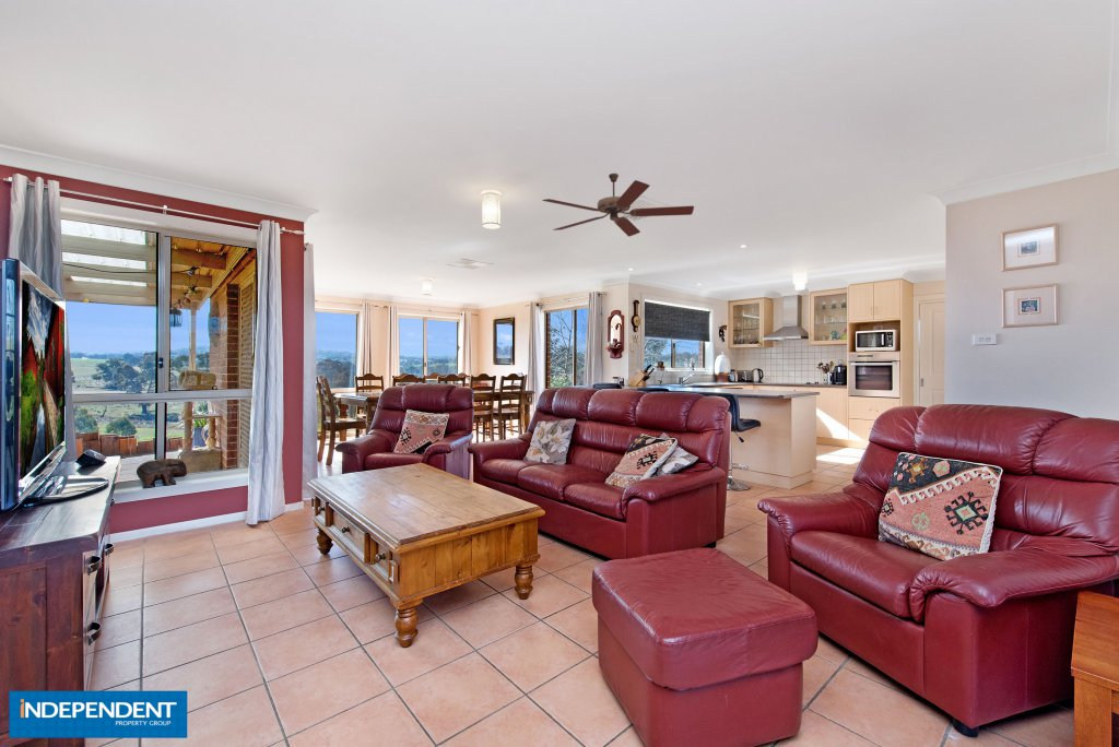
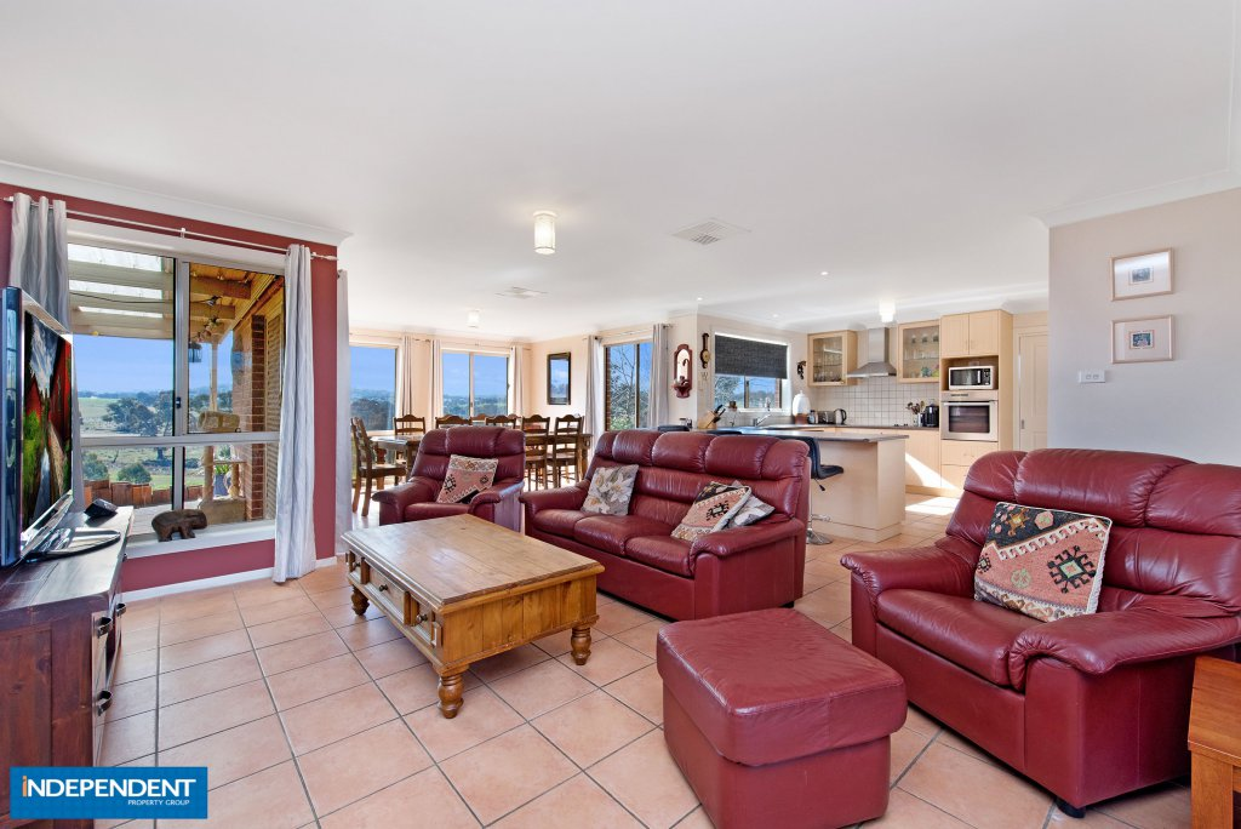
- ceiling fan (619, 197)
